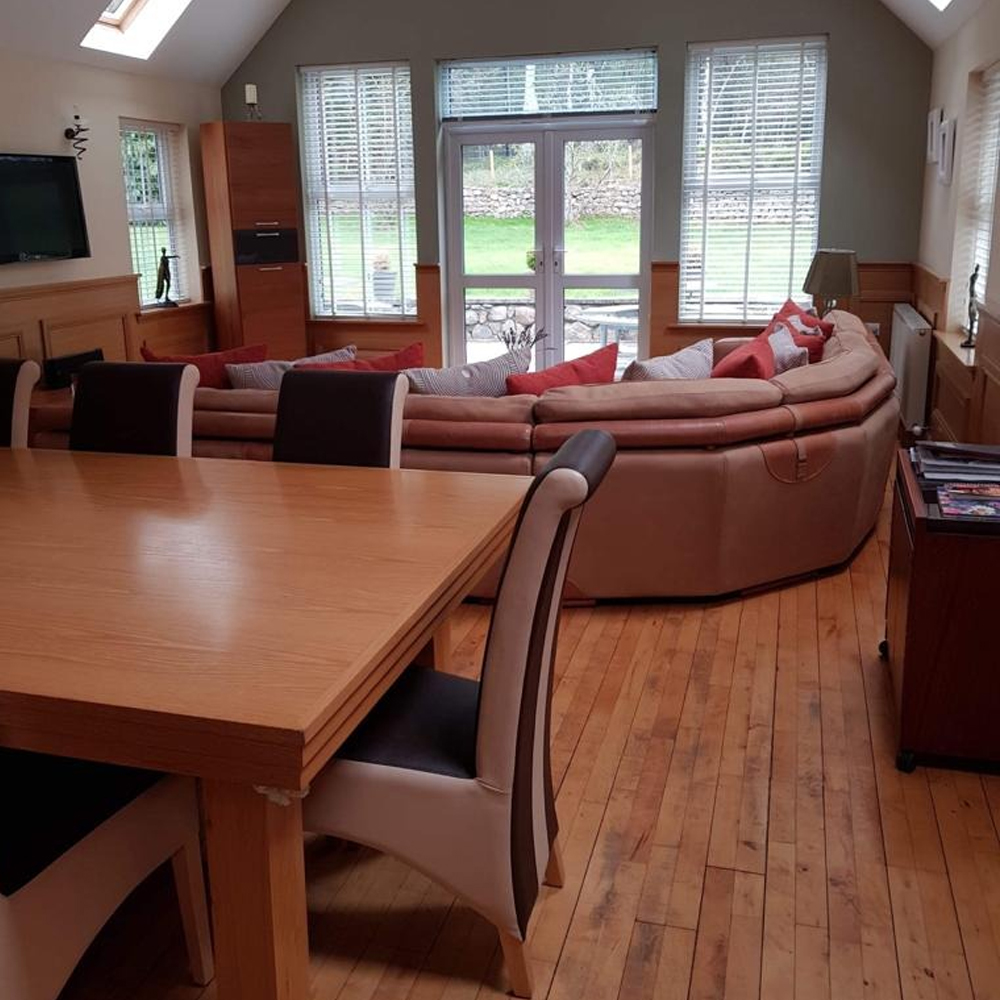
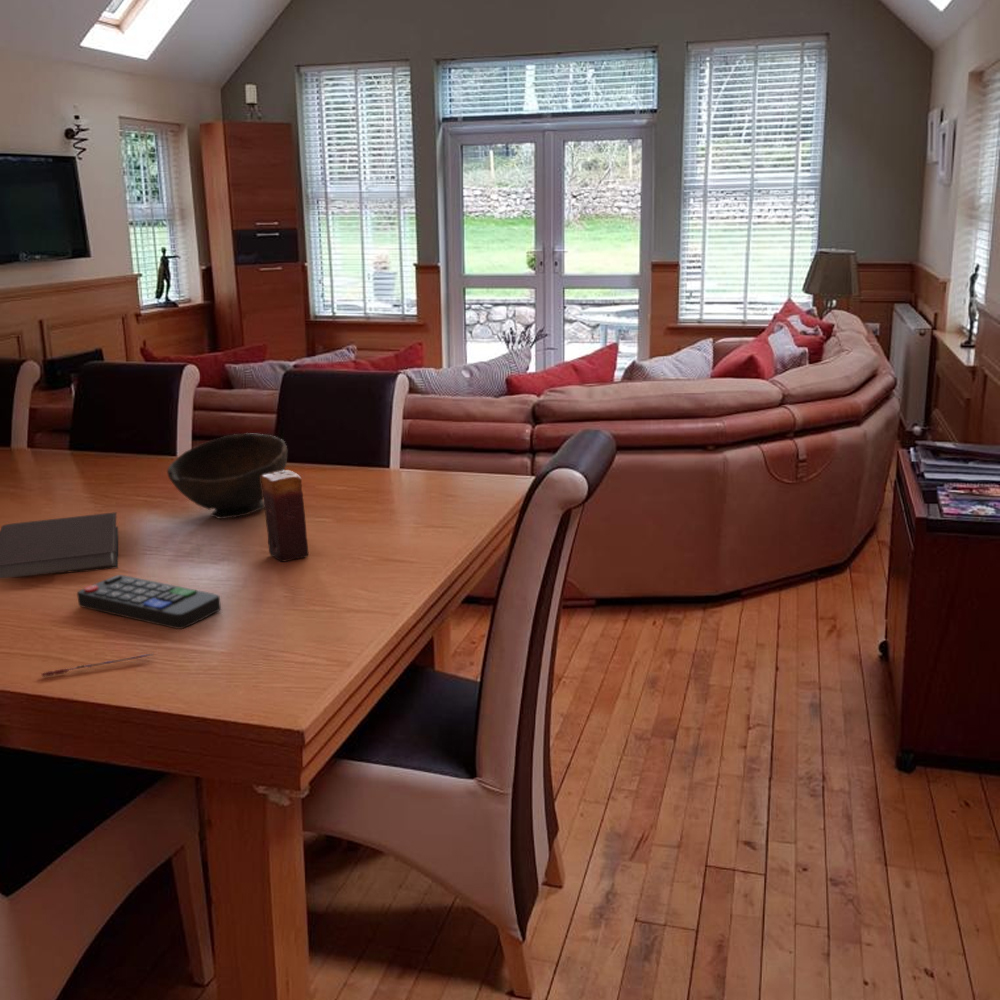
+ remote control (148, 599)
+ pen (98, 664)
+ bowl (233, 478)
+ candle (285, 515)
+ notebook (57, 545)
